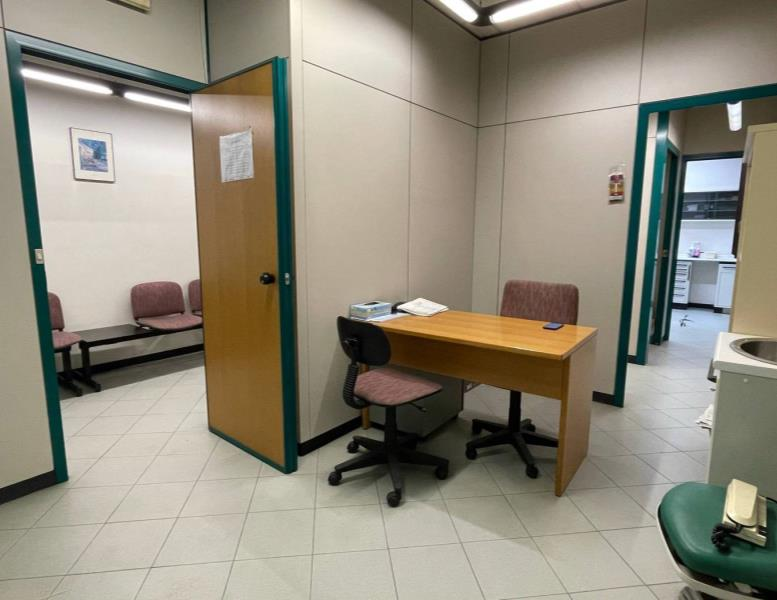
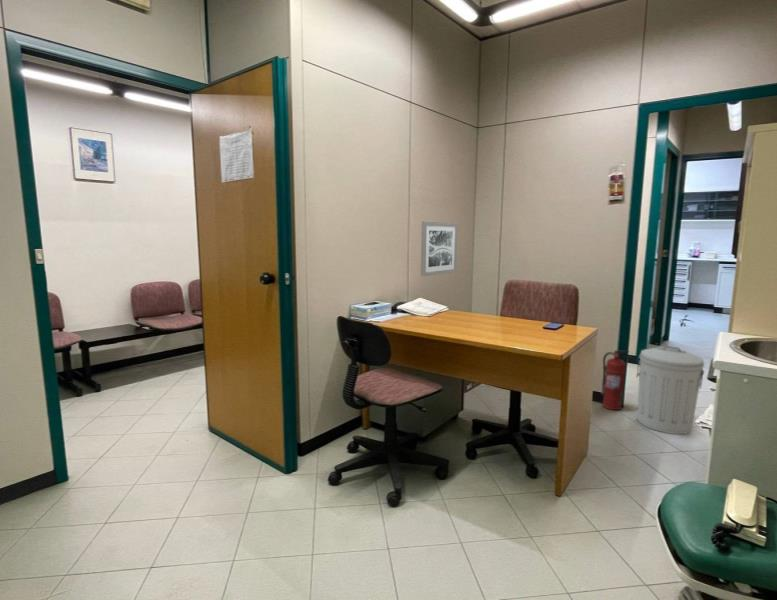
+ wall art (440, 248)
+ trash can (667, 385)
+ fire extinguisher (614, 378)
